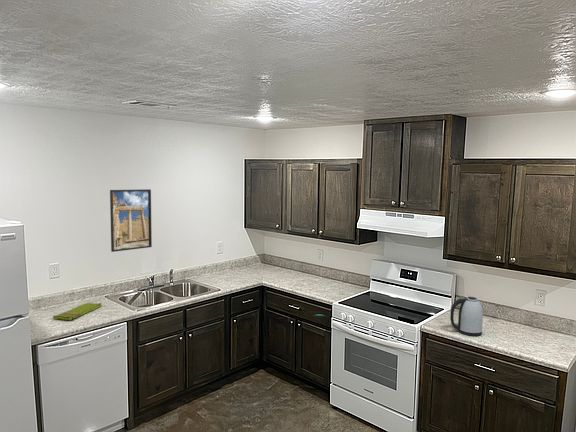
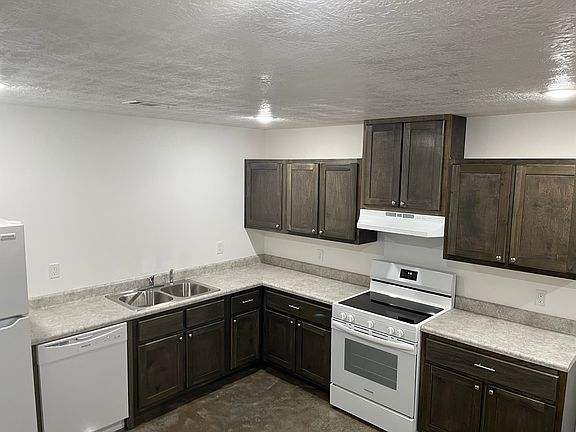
- kettle (466, 314)
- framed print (131, 219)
- dish towel (78, 310)
